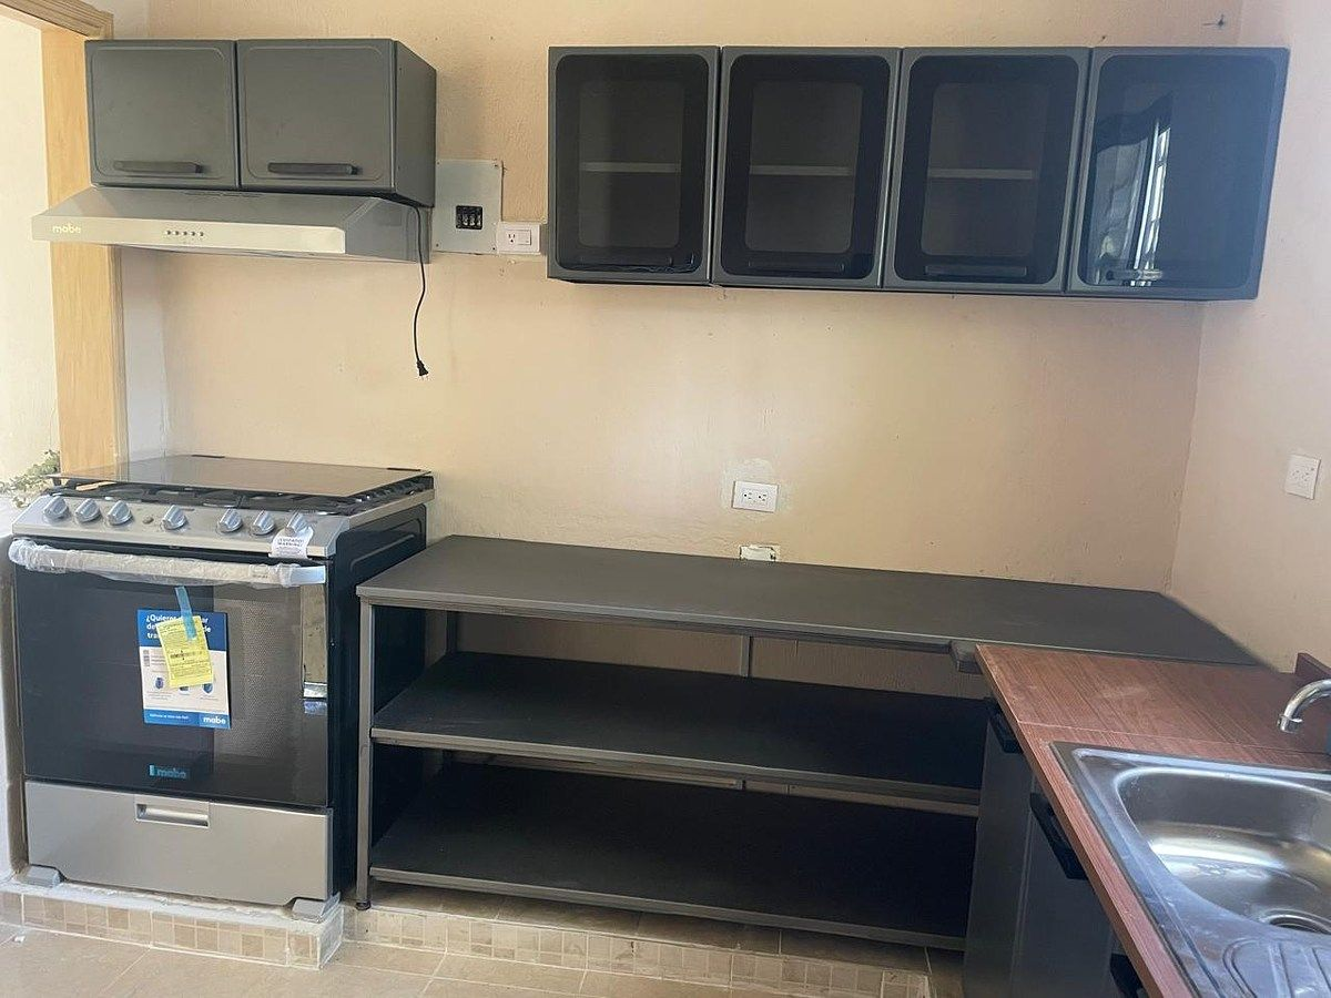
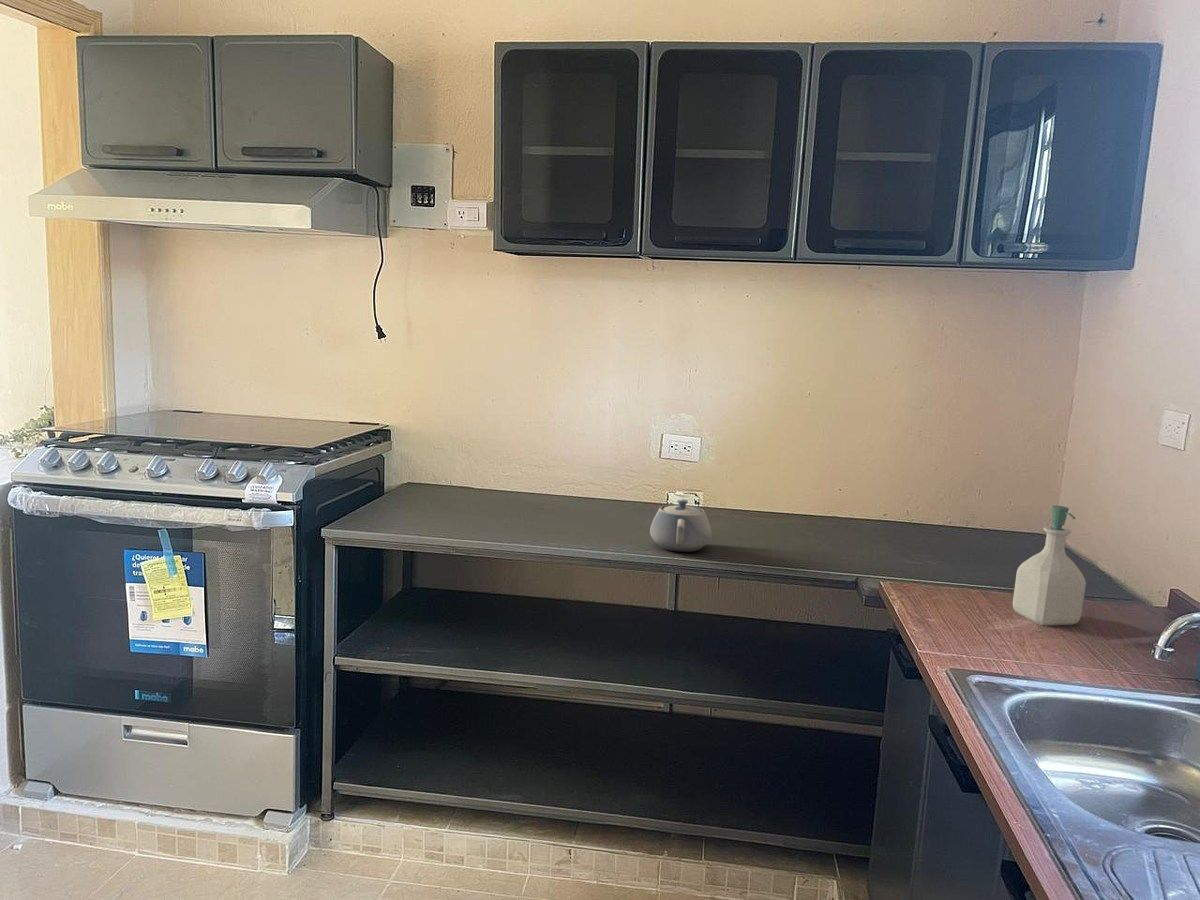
+ soap bottle (1052, 563)
+ teapot (680, 522)
